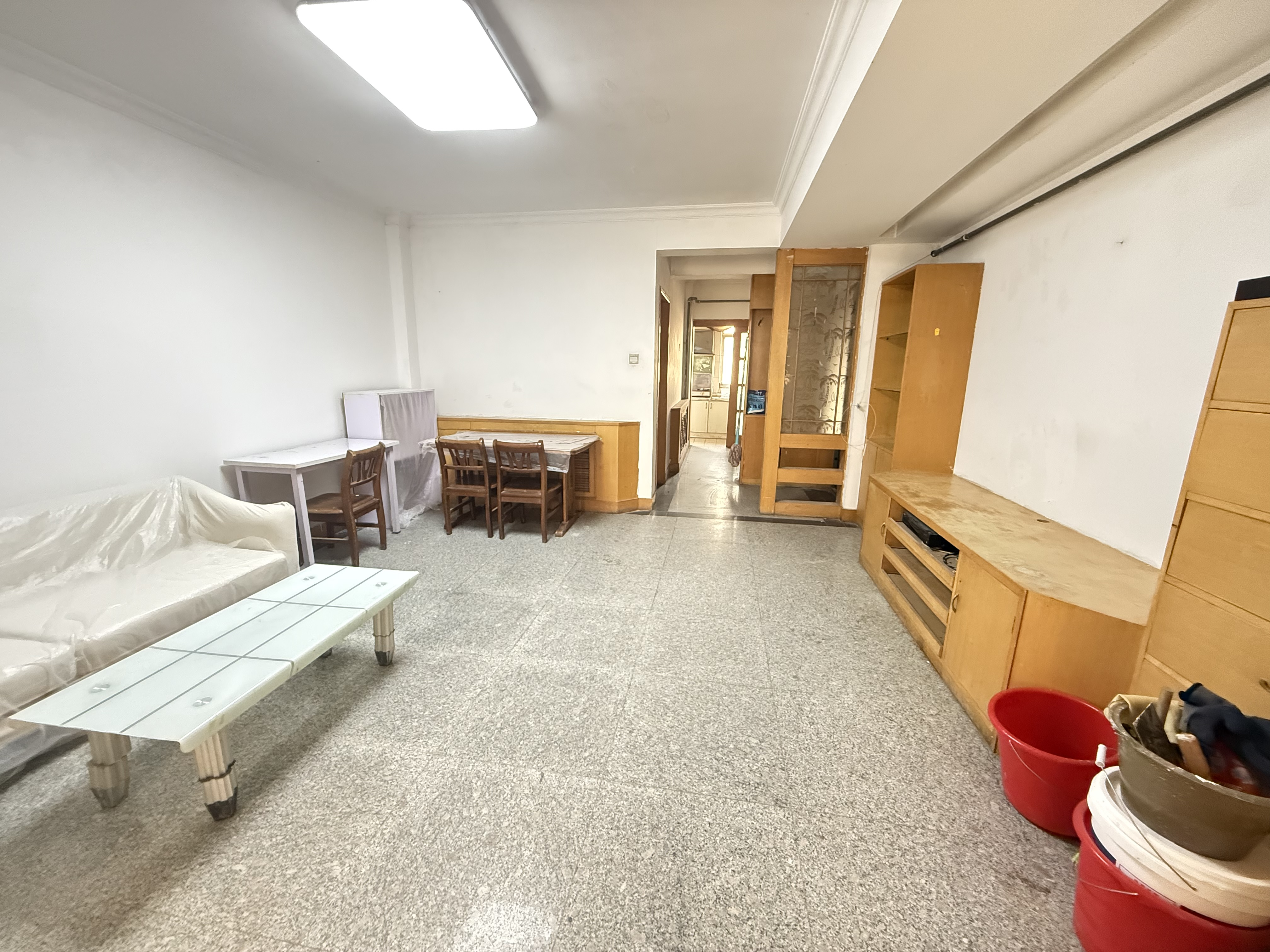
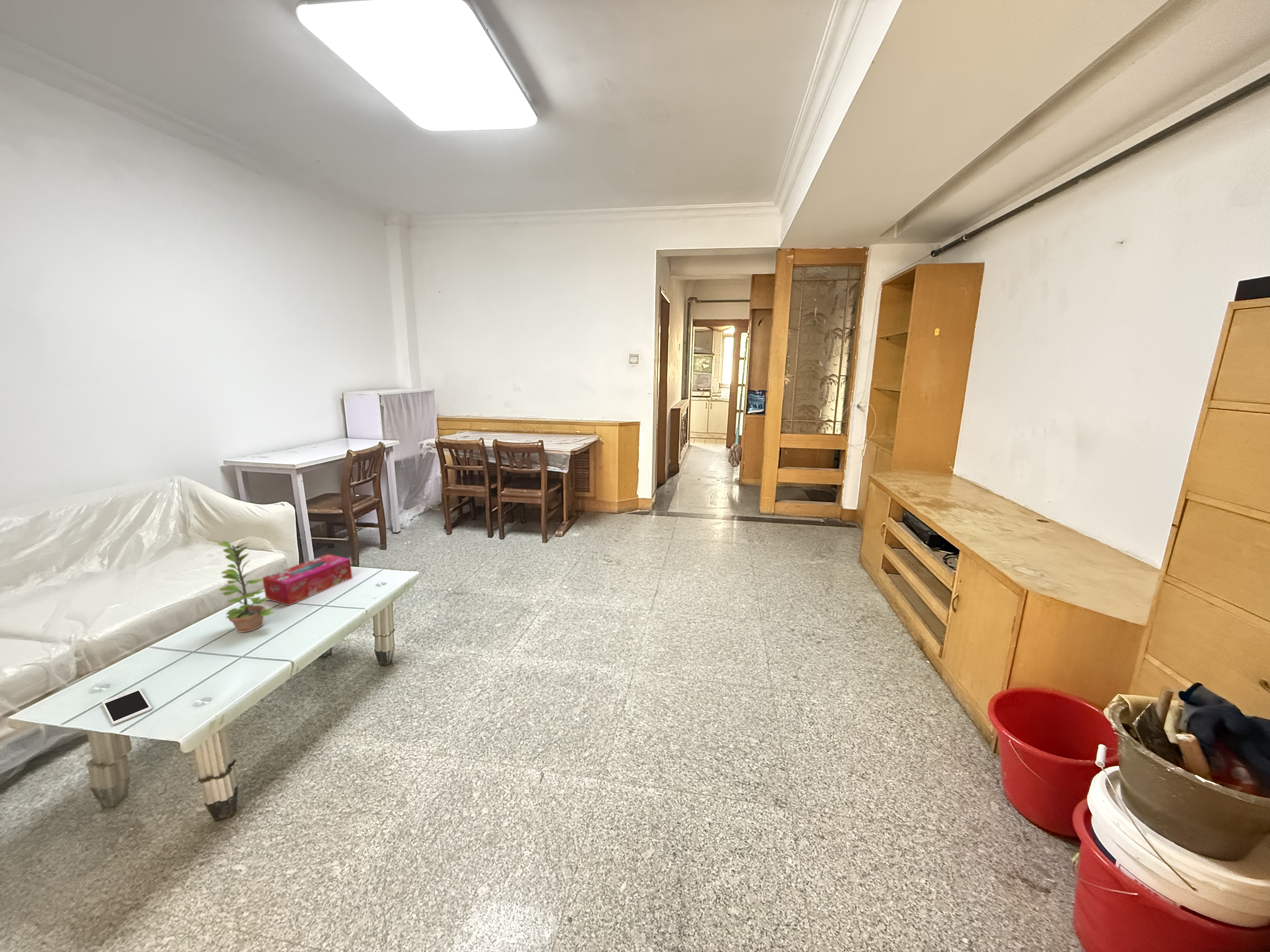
+ cell phone (127, 706)
+ plant (245, 586)
+ tissue box (310, 578)
